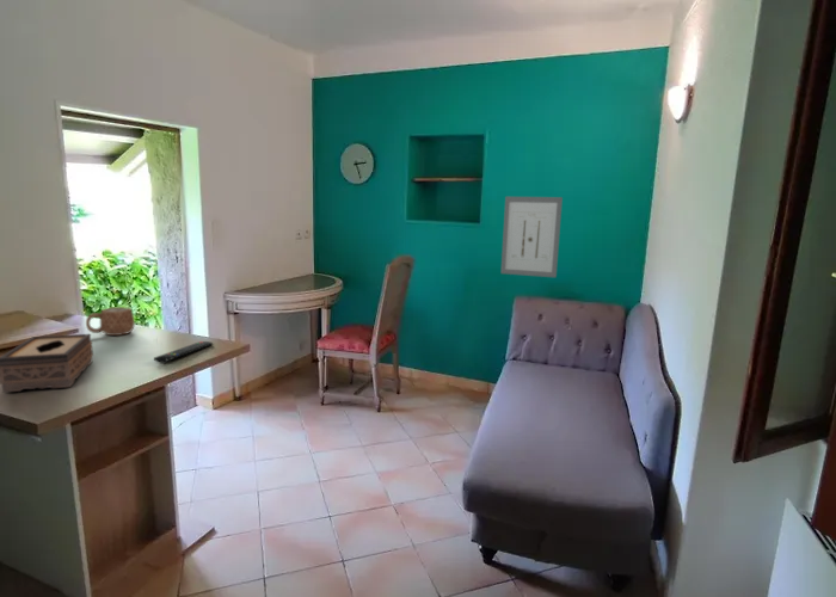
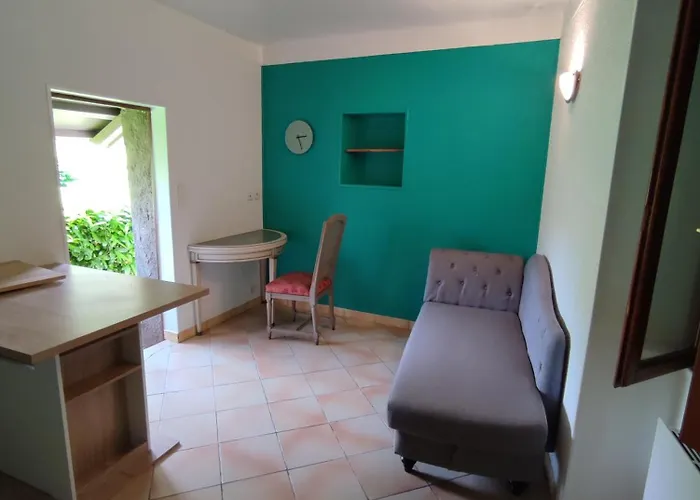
- mug (110, 321)
- wall art (530, 236)
- tissue box (50, 359)
- remote control (185, 351)
